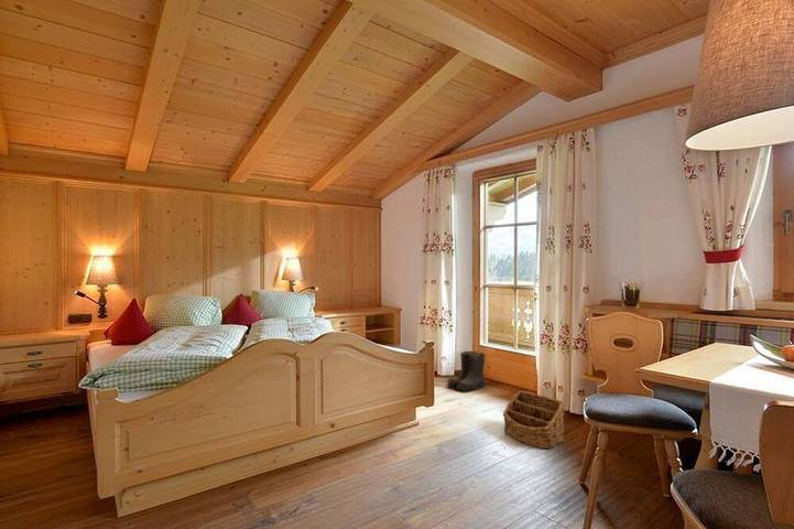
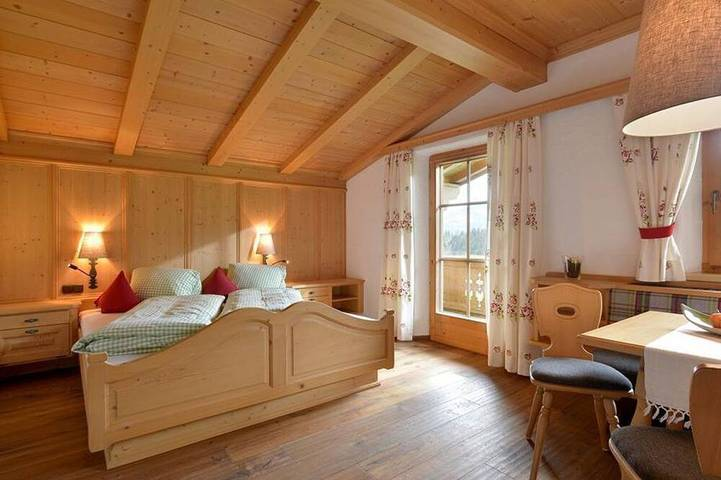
- boots (466, 369)
- basket (531, 418)
